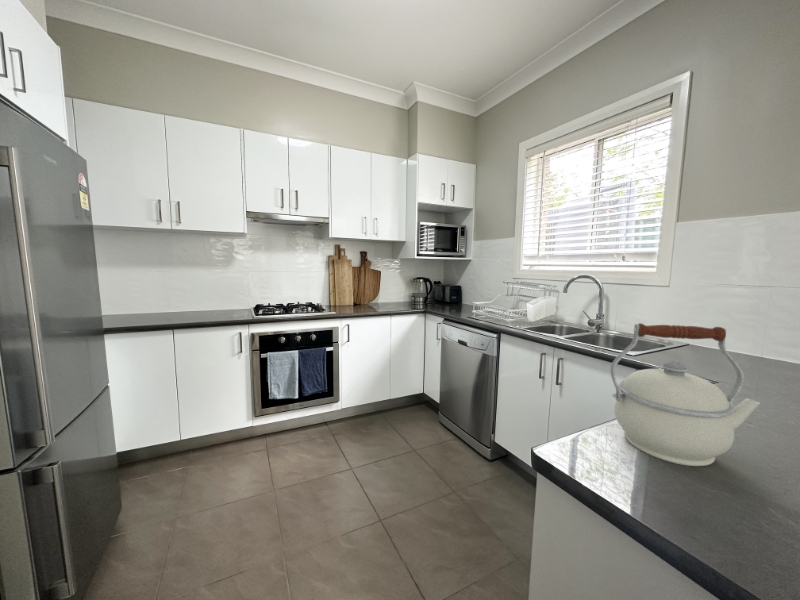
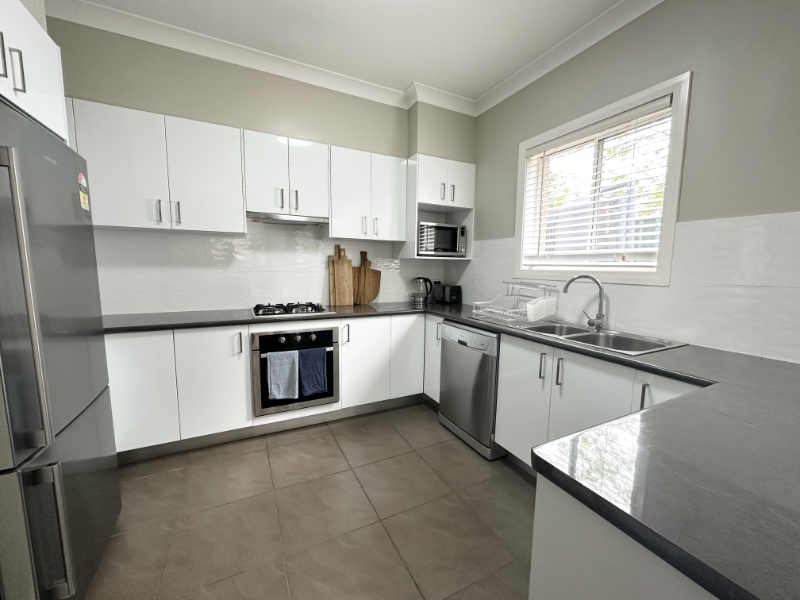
- kettle (681, 387)
